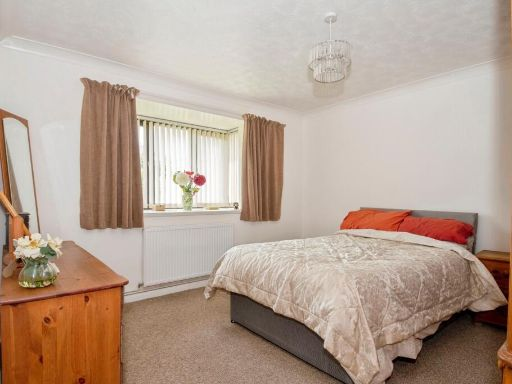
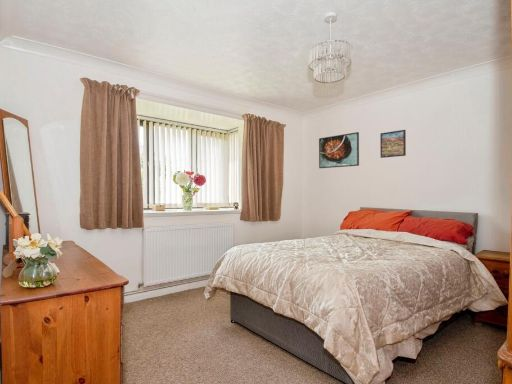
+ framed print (337, 151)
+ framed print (392, 144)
